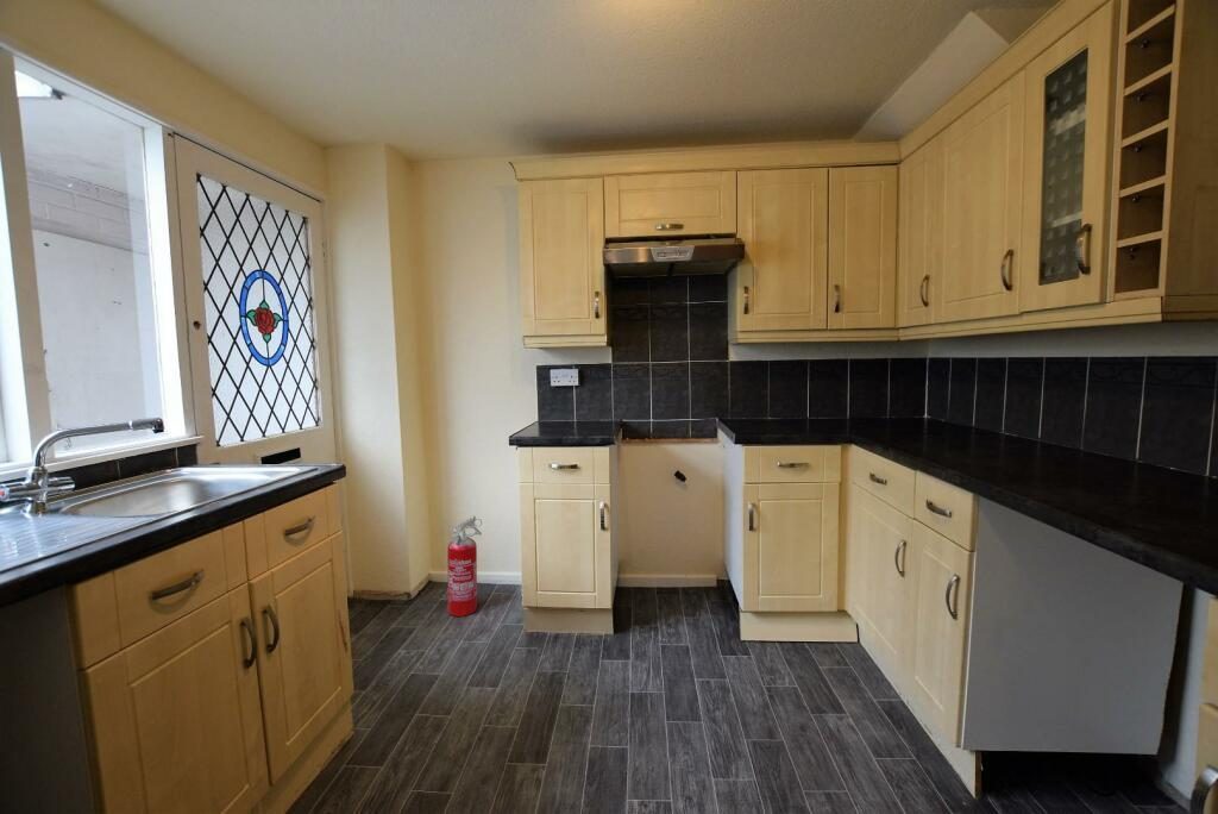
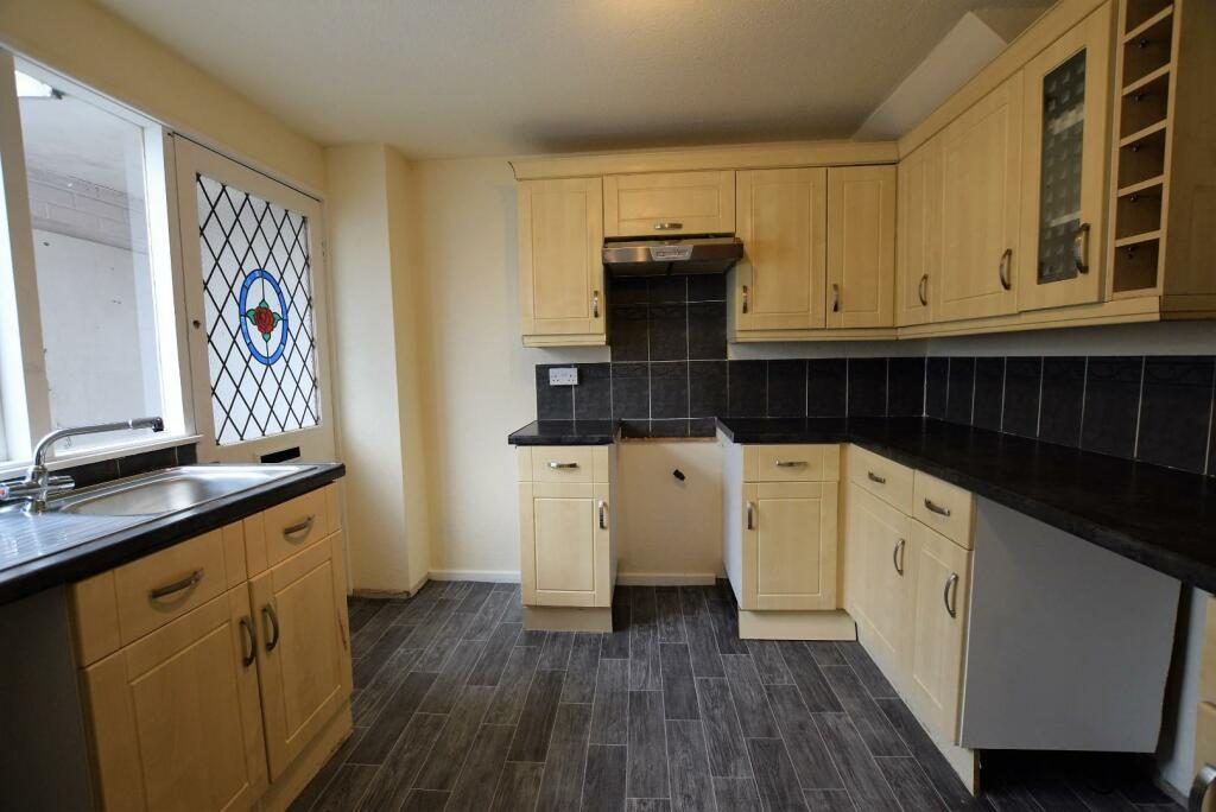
- fire extinguisher (465, 563)
